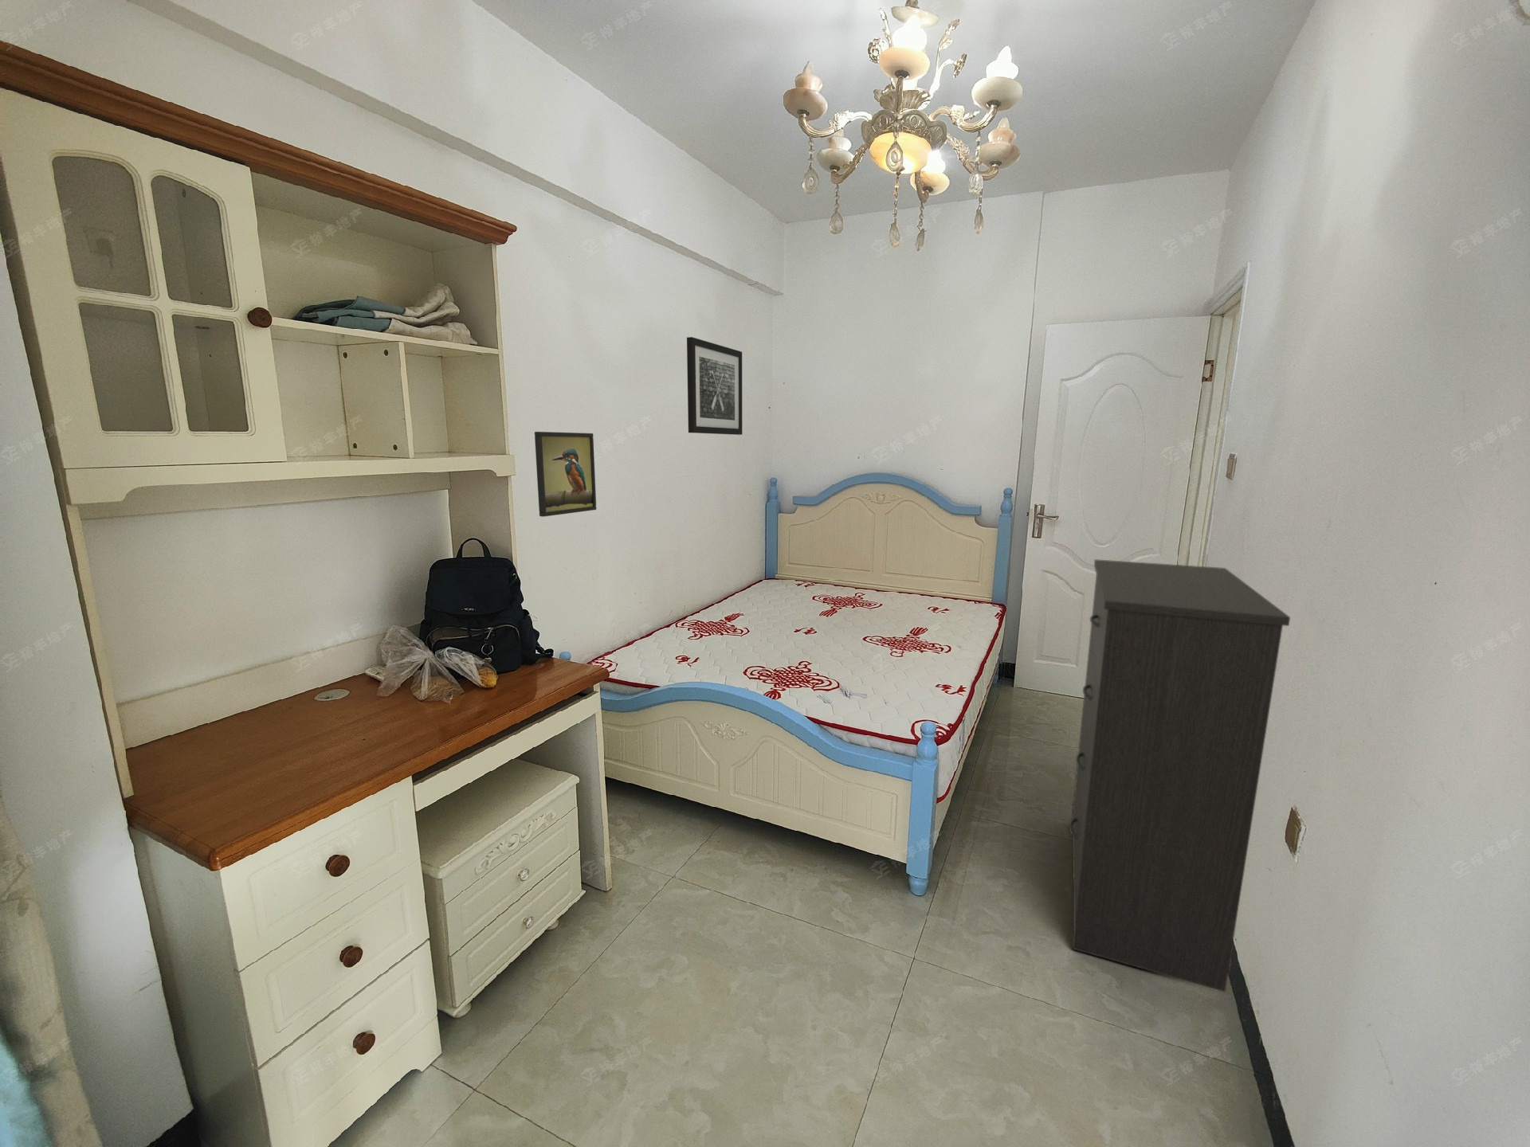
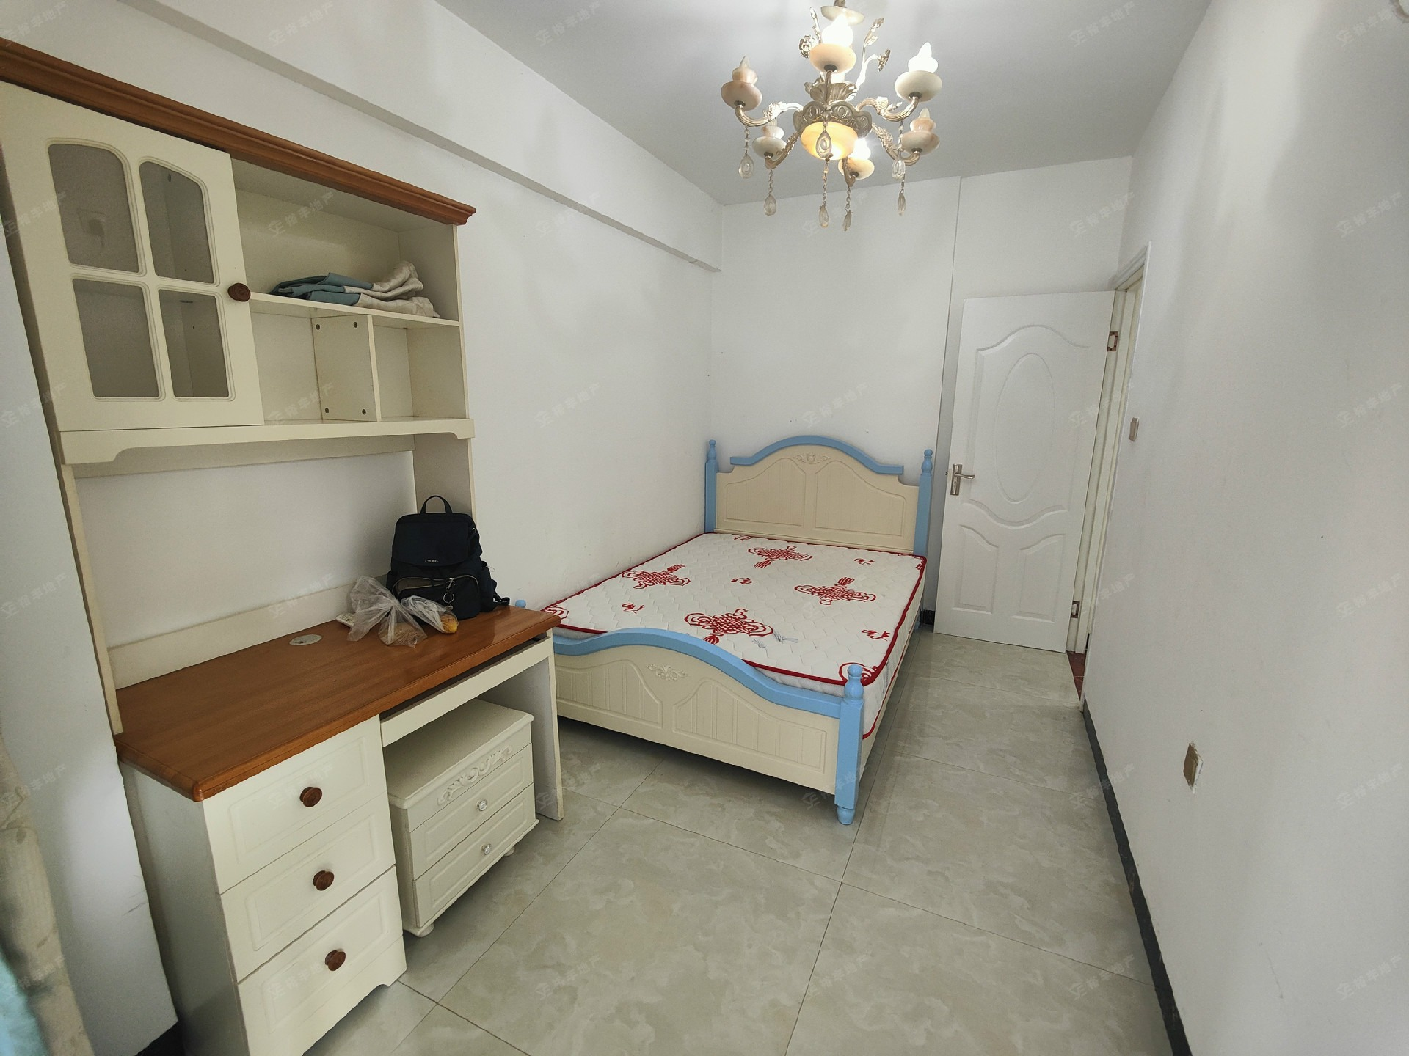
- wall art (717, 389)
- dresser (1149, 745)
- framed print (567, 473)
